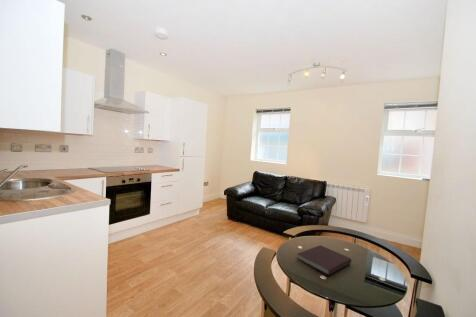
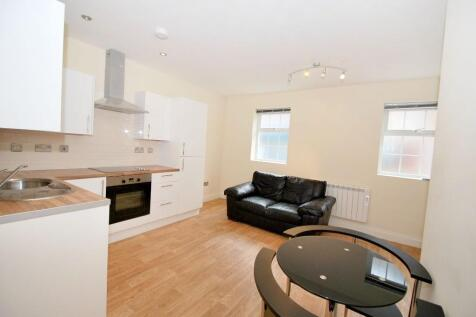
- notebook (323, 258)
